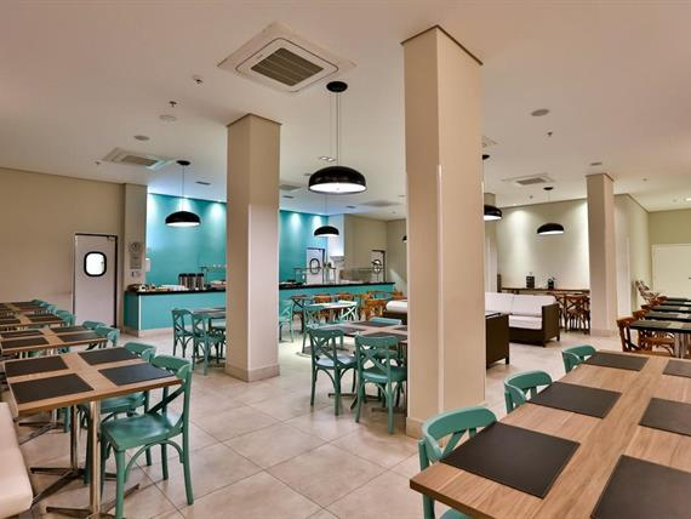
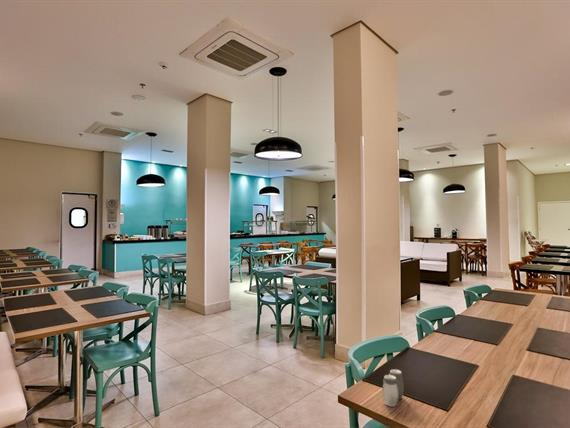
+ salt and pepper shaker (393, 386)
